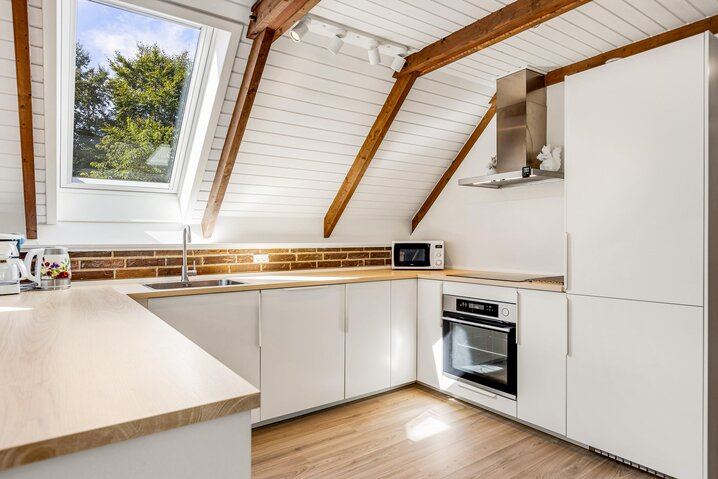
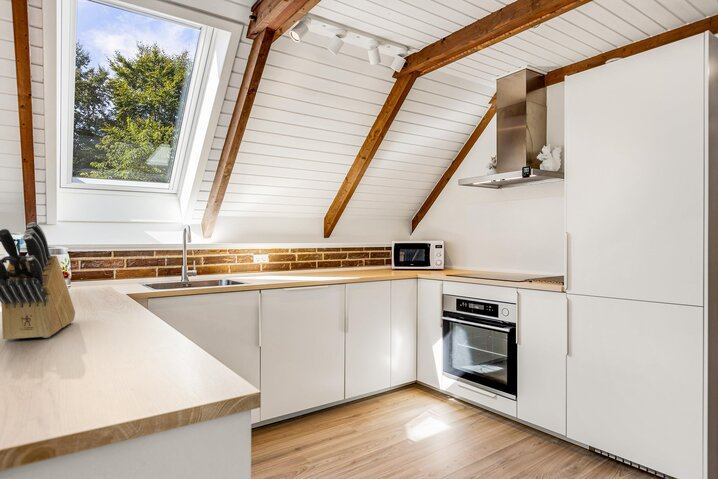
+ knife block (36, 278)
